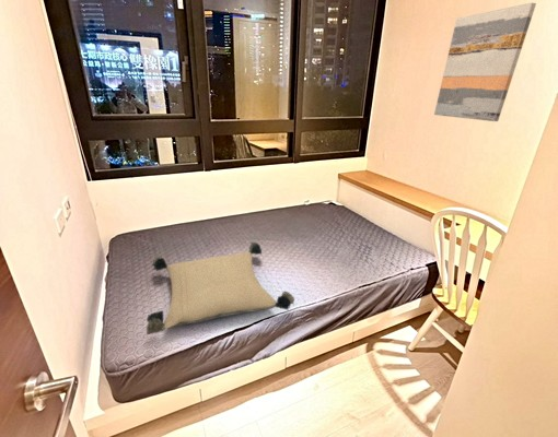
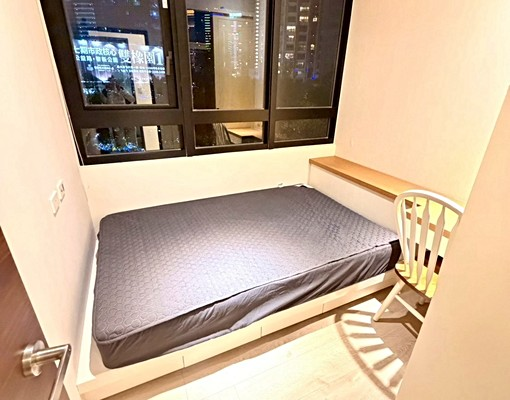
- wall art (476, 68)
- pillow (217, 283)
